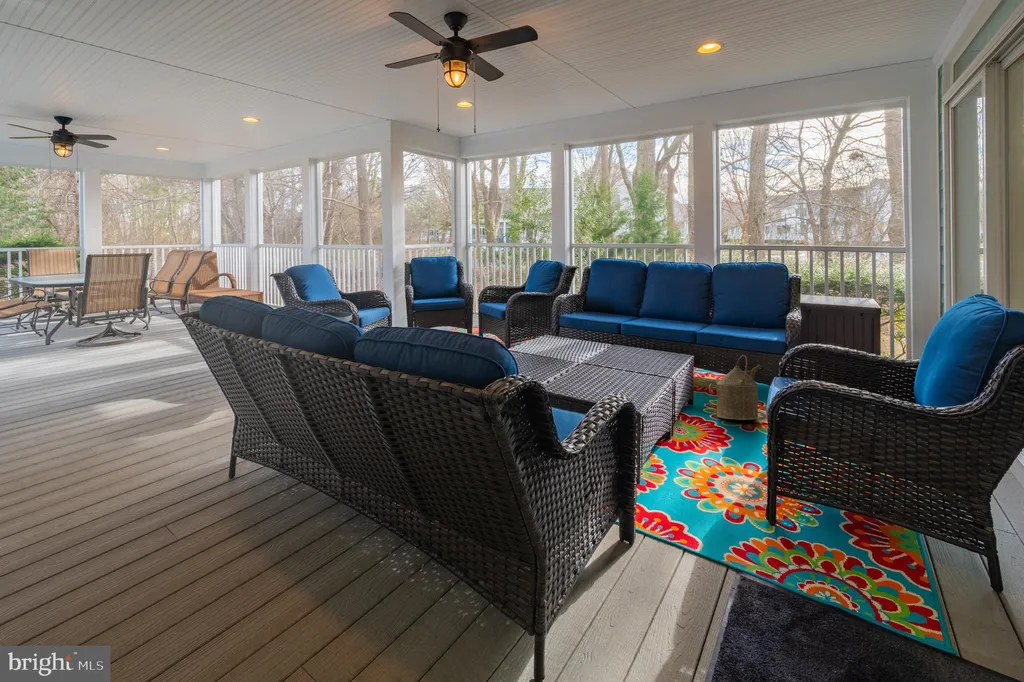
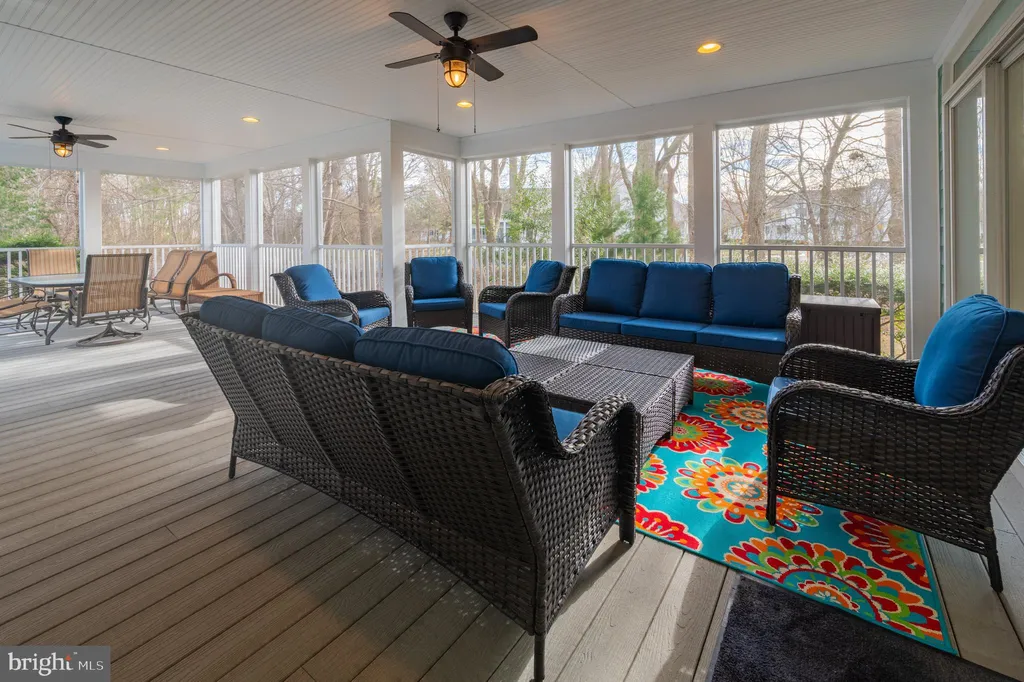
- watering can (735, 386)
